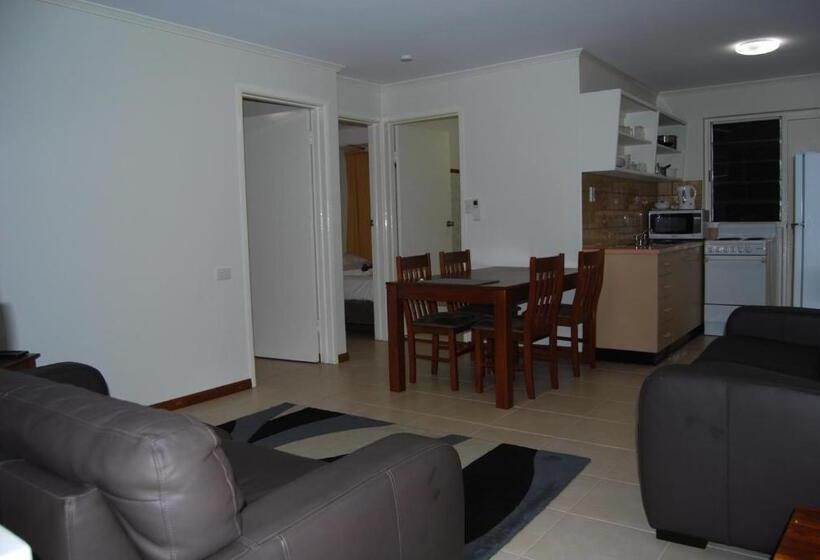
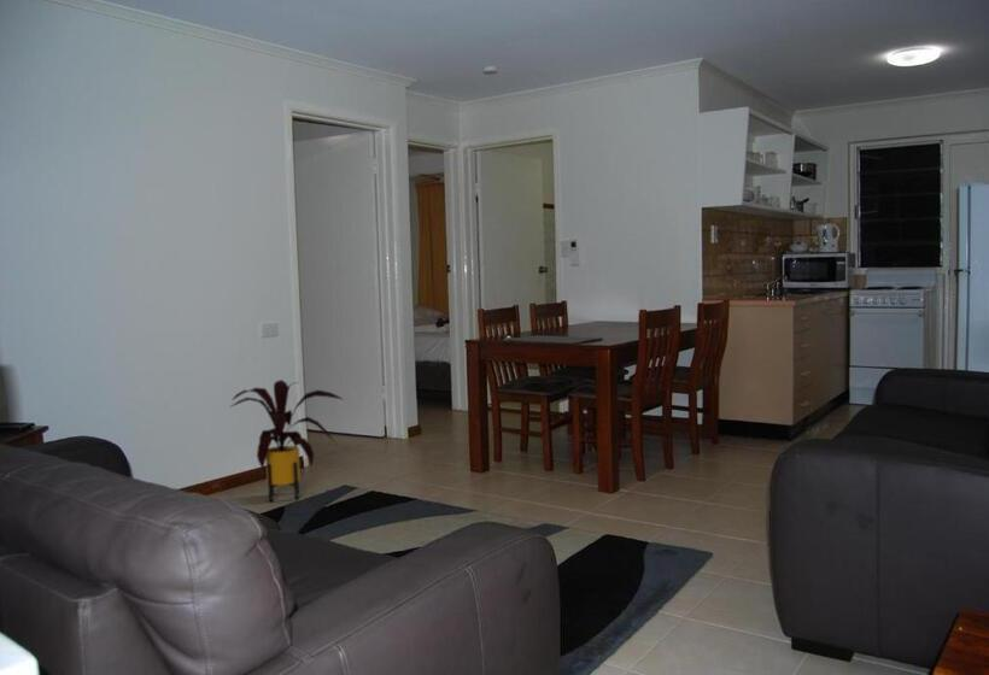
+ house plant (276, 440)
